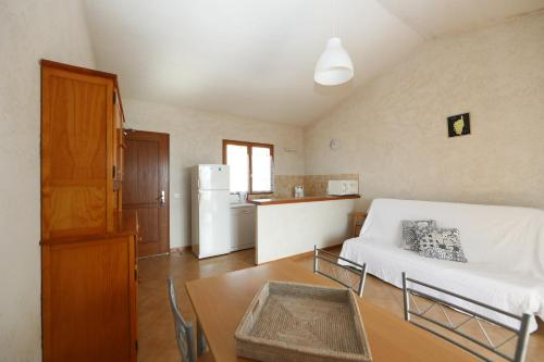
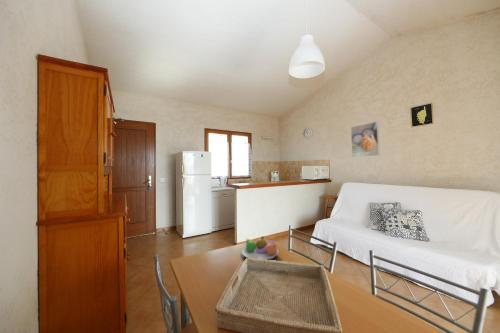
+ fruit bowl (259, 247)
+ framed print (364, 140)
